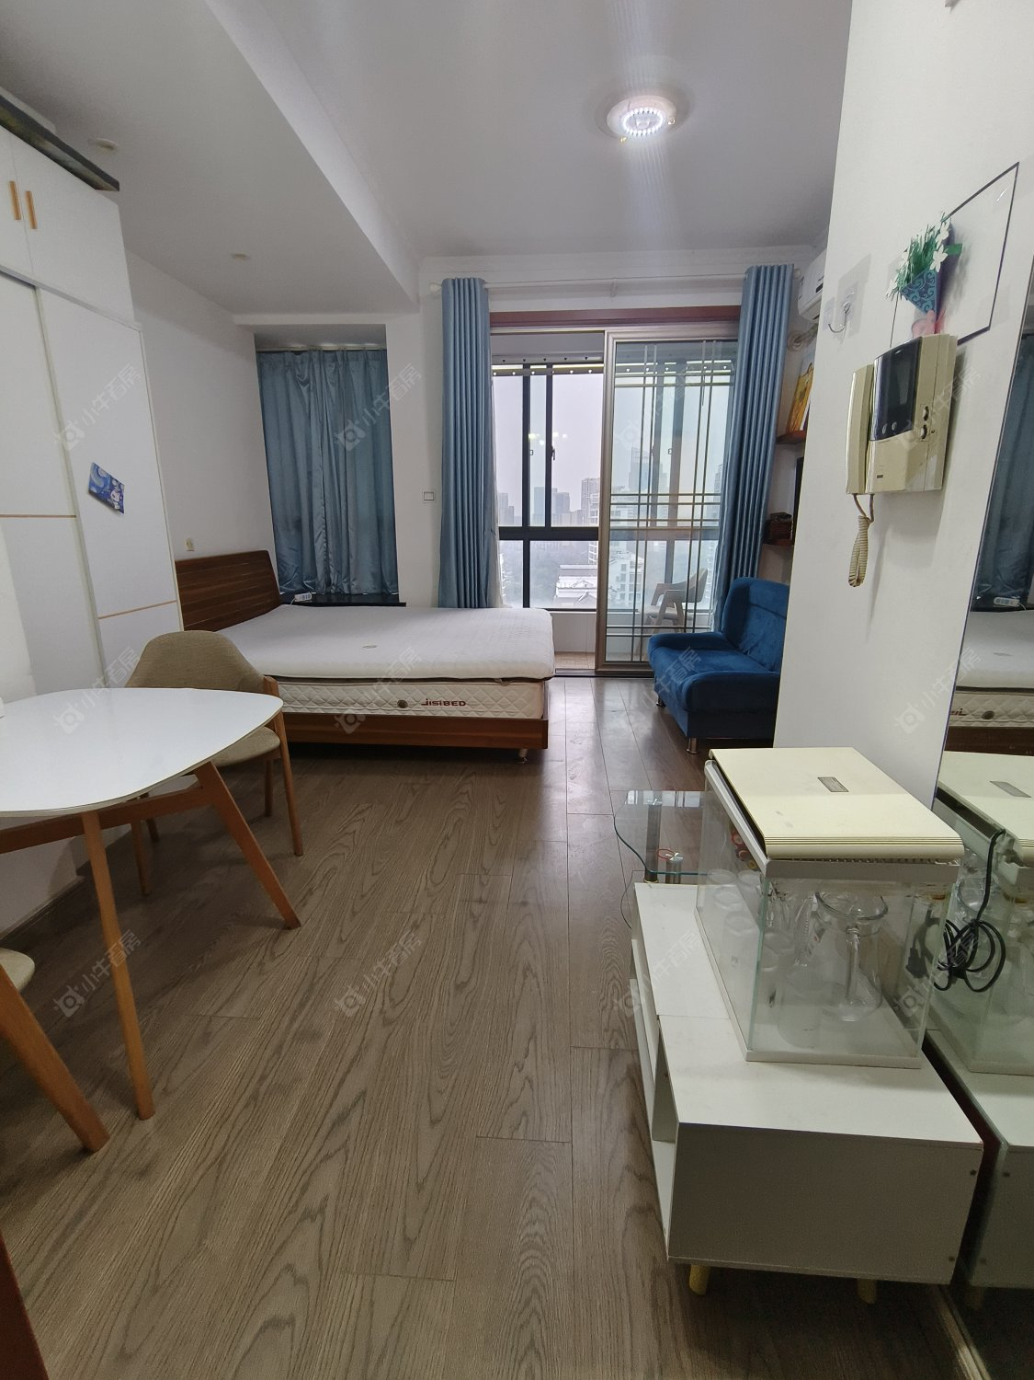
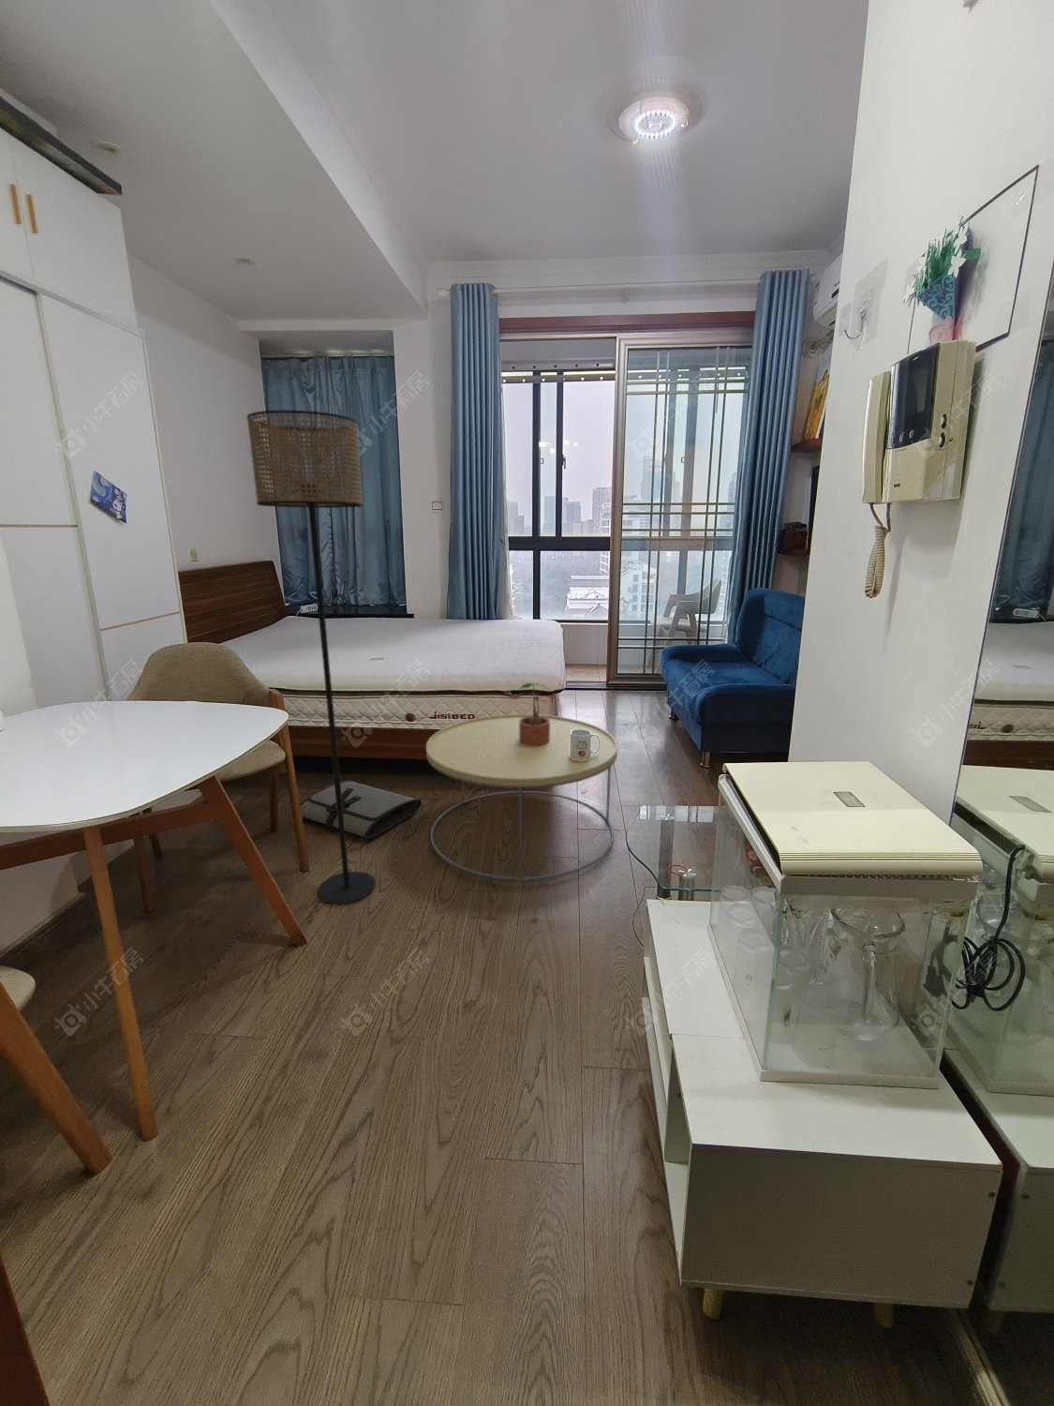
+ potted plant (534, 709)
+ mug (585, 742)
+ floor lamp (327, 679)
+ tool roll (358, 799)
+ coffee table (521, 786)
